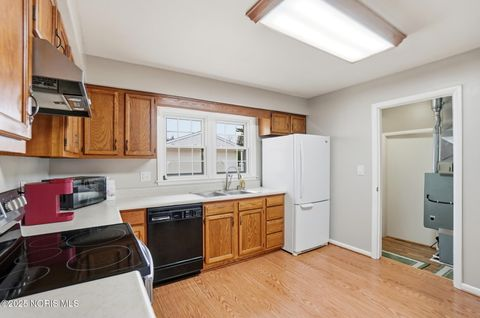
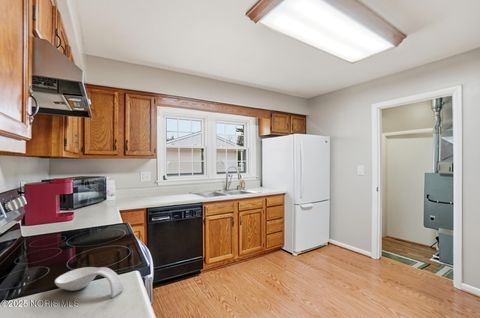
+ spoon rest (90, 277)
